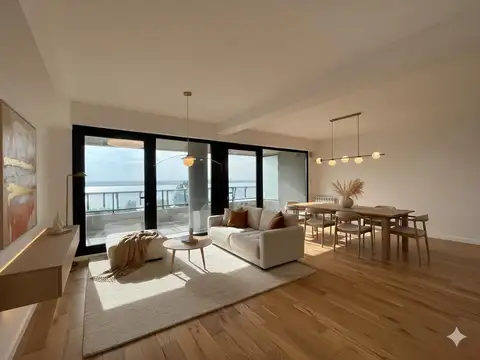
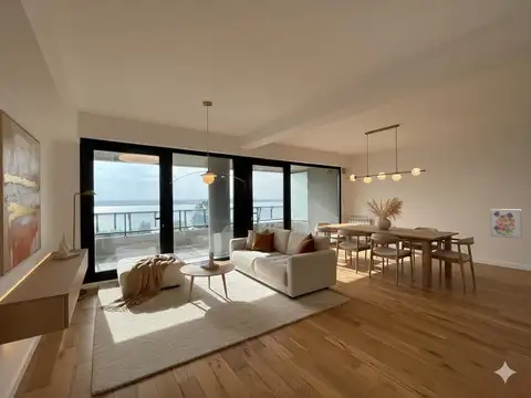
+ wall art (504, 222)
